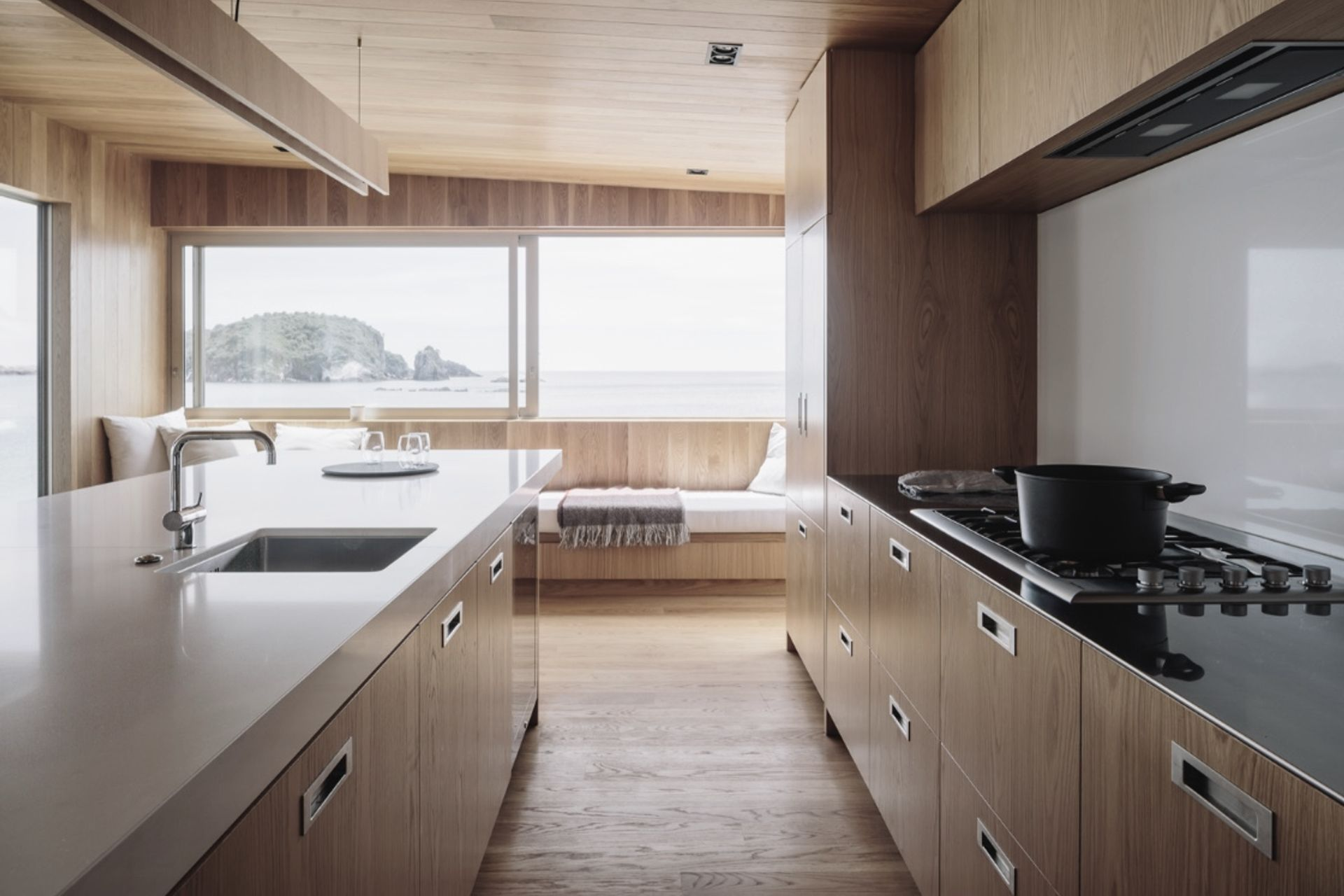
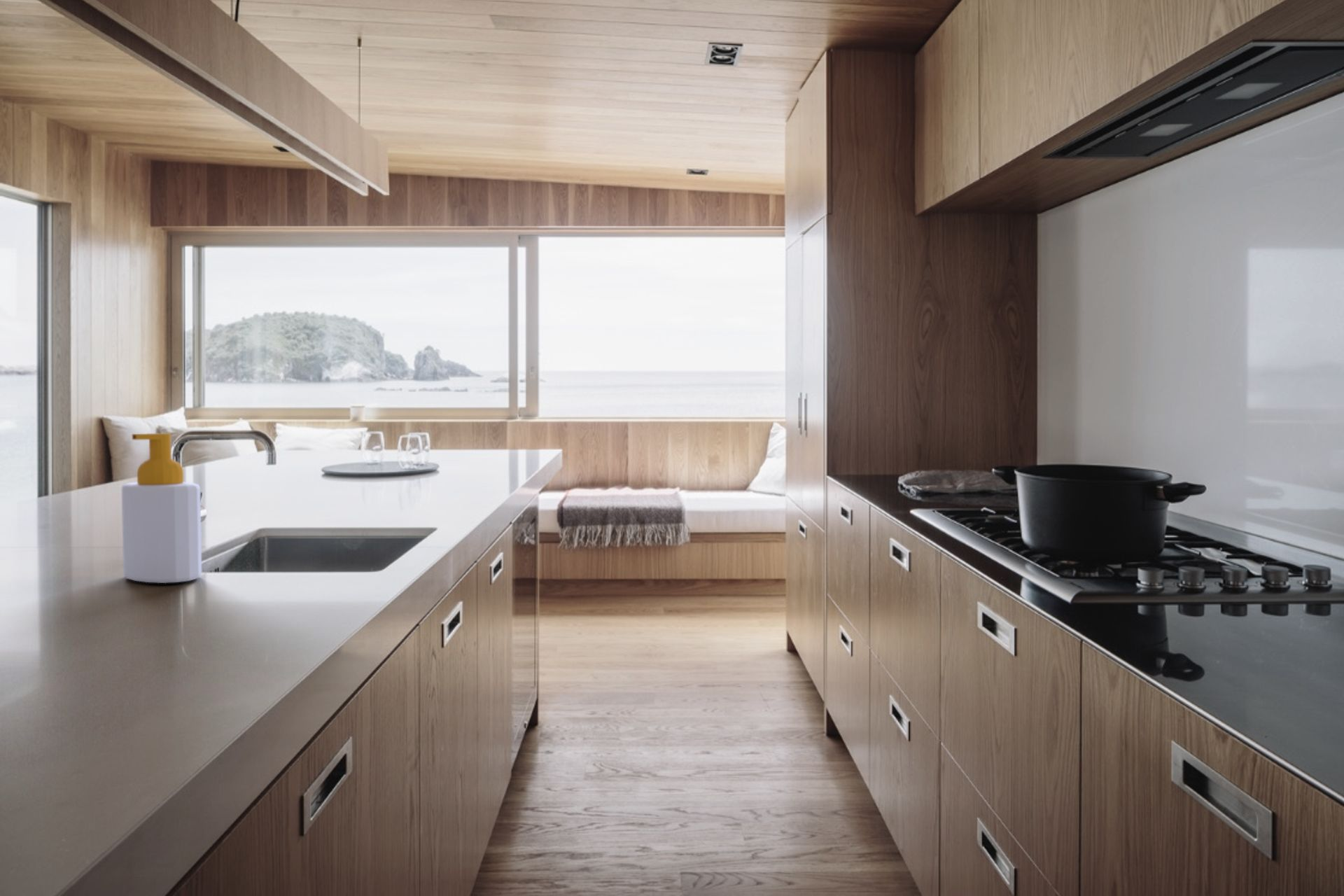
+ soap bottle (161, 505)
